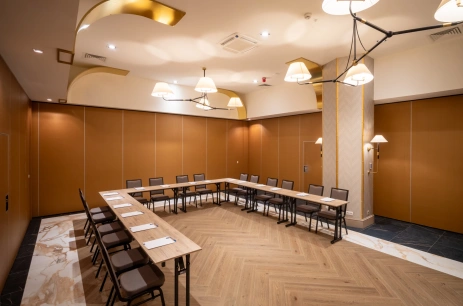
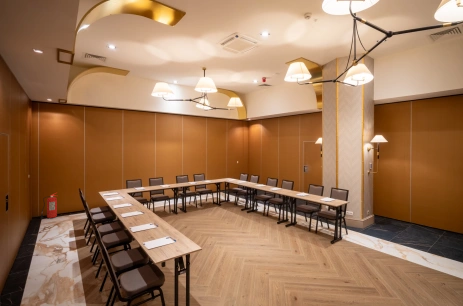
+ fire extinguisher (49, 205)
